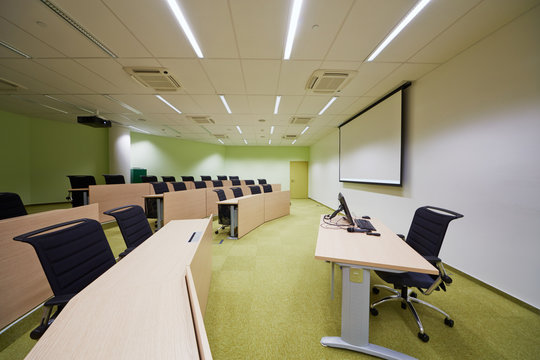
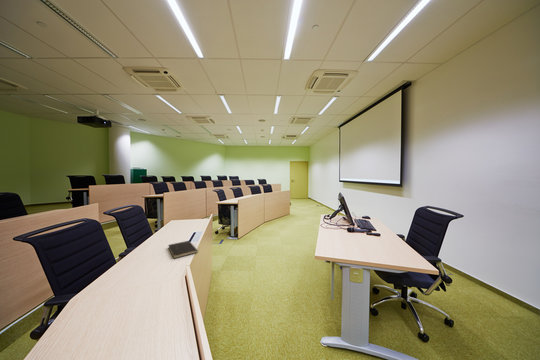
+ hardcover book (182, 248)
